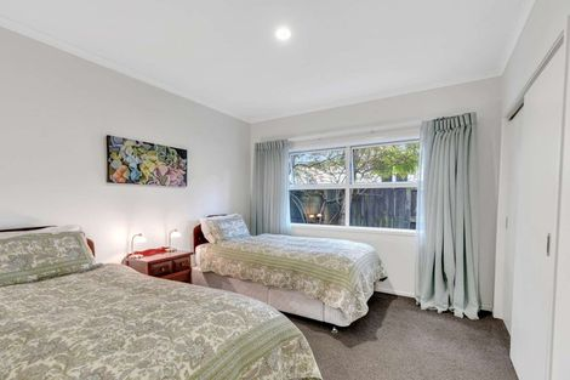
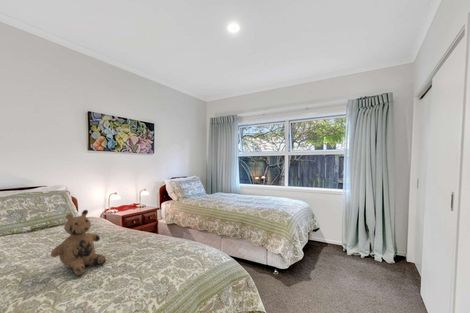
+ teddy bear (82, 239)
